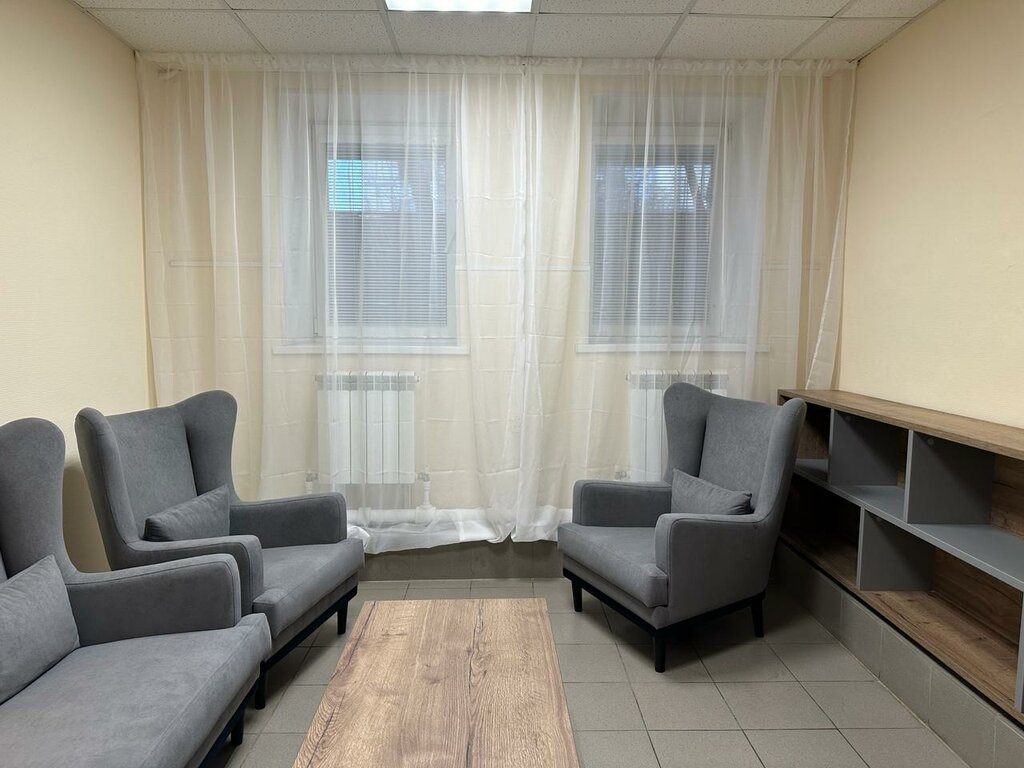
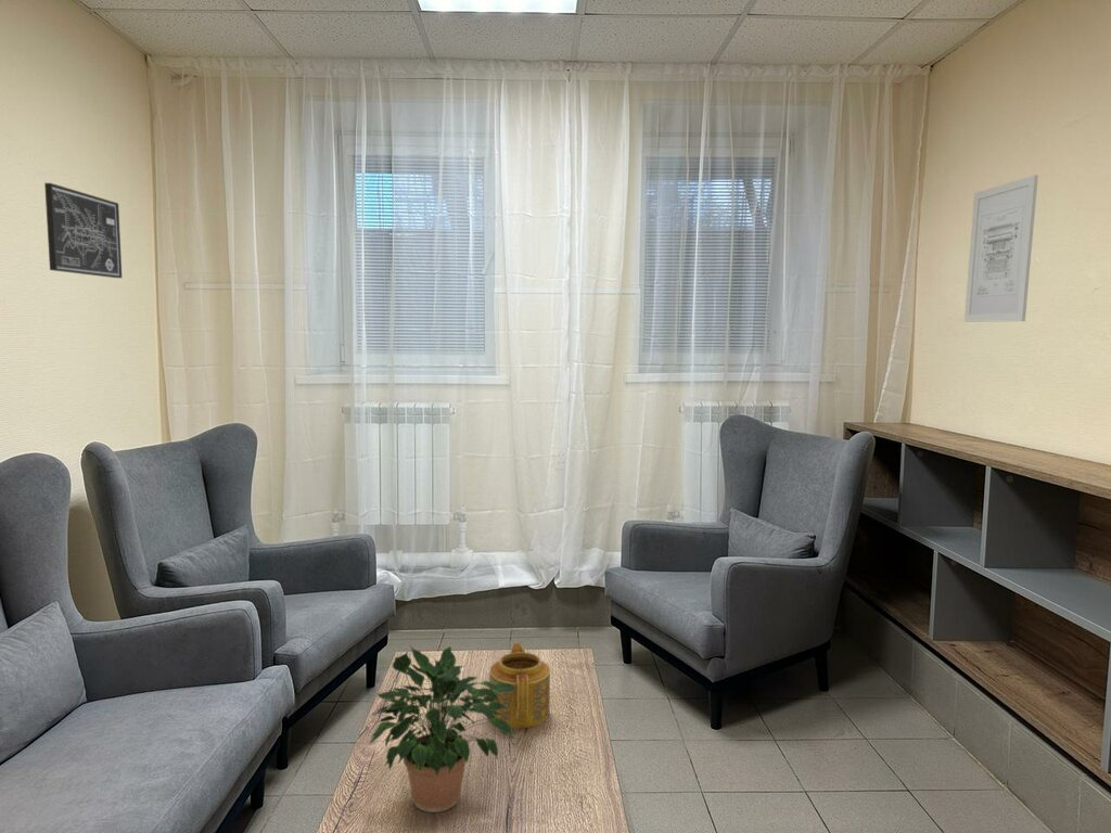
+ wall art (86, 234)
+ wall art (998, 254)
+ potted plant (447, 721)
+ teapot (519, 685)
